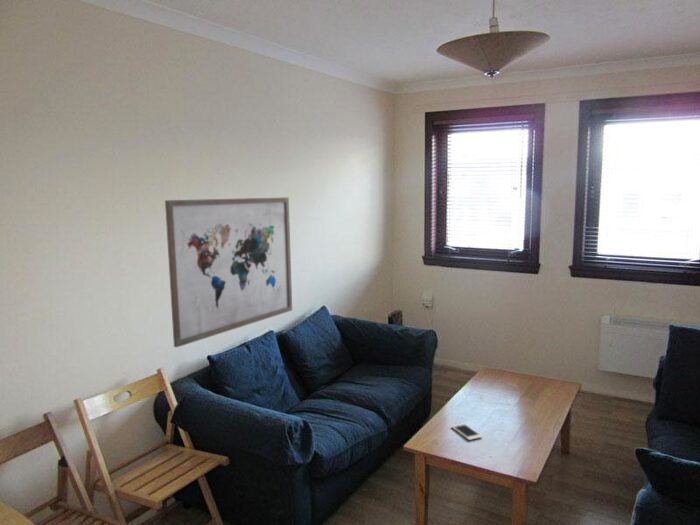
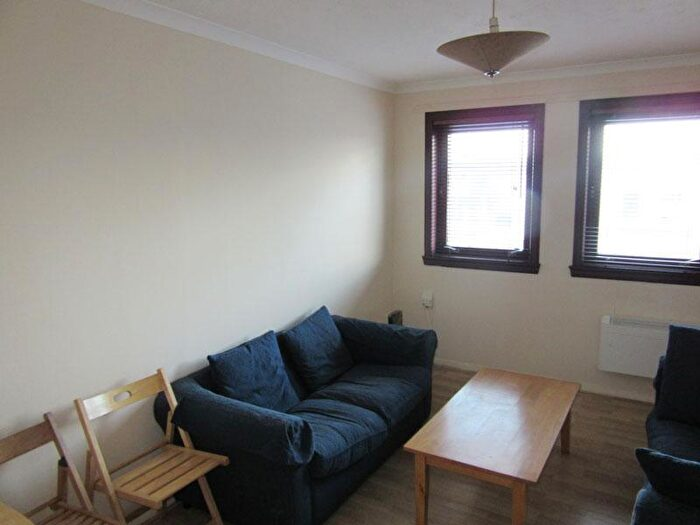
- wall art (238, 263)
- cell phone (466, 431)
